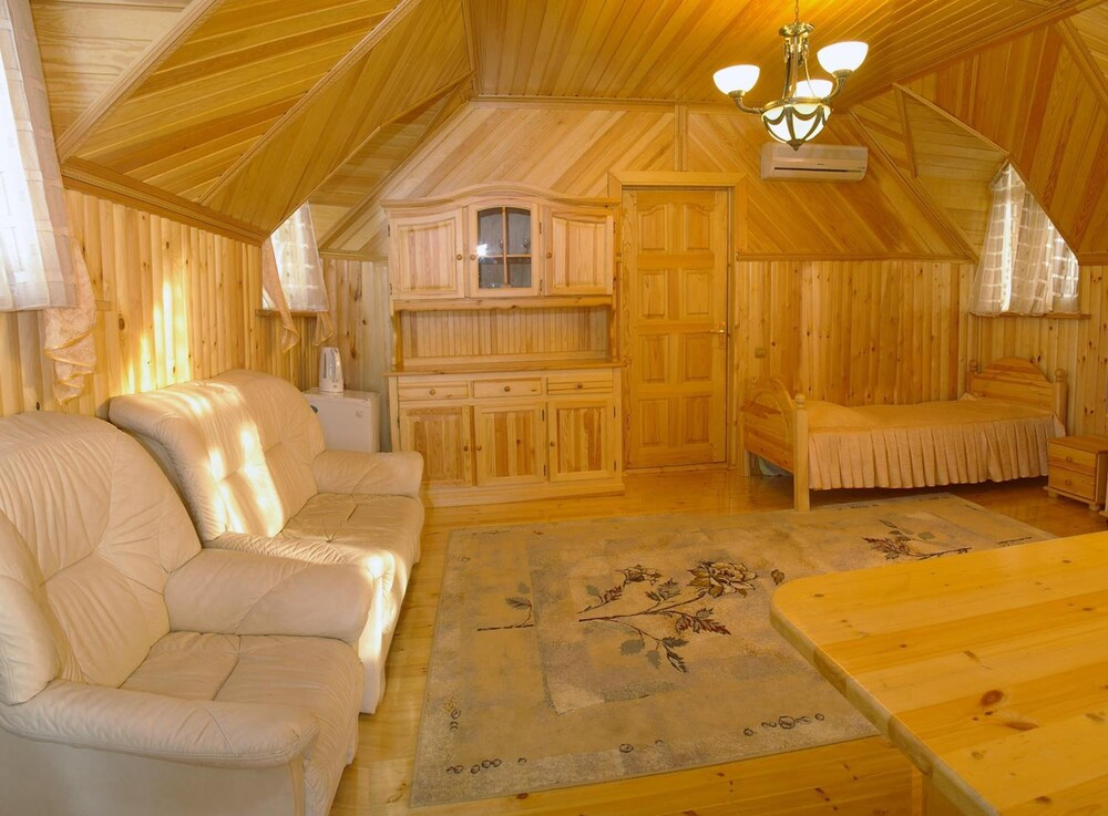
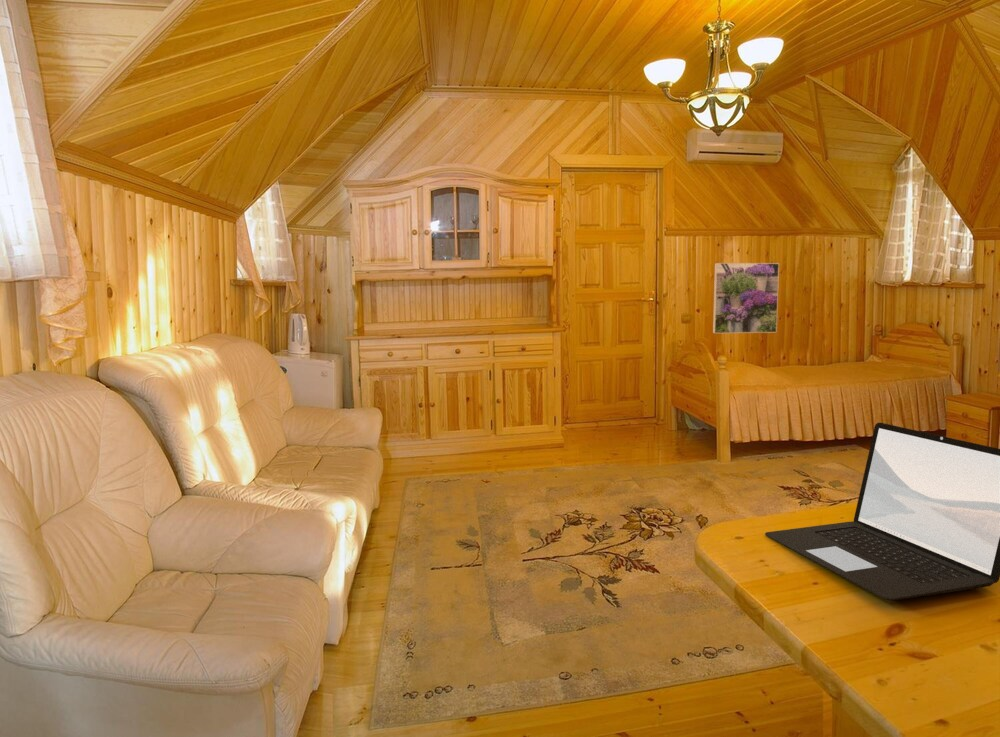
+ laptop (881, 499)
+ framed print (745, 298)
